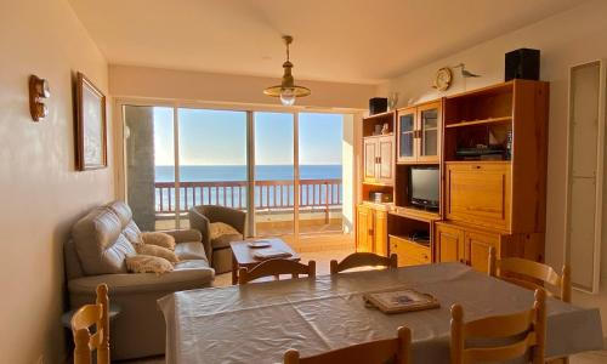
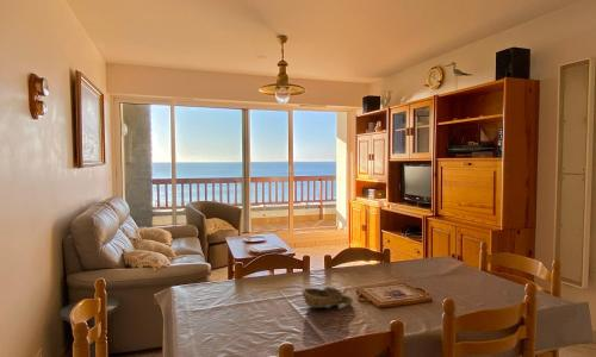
+ decorative bowl (327, 296)
